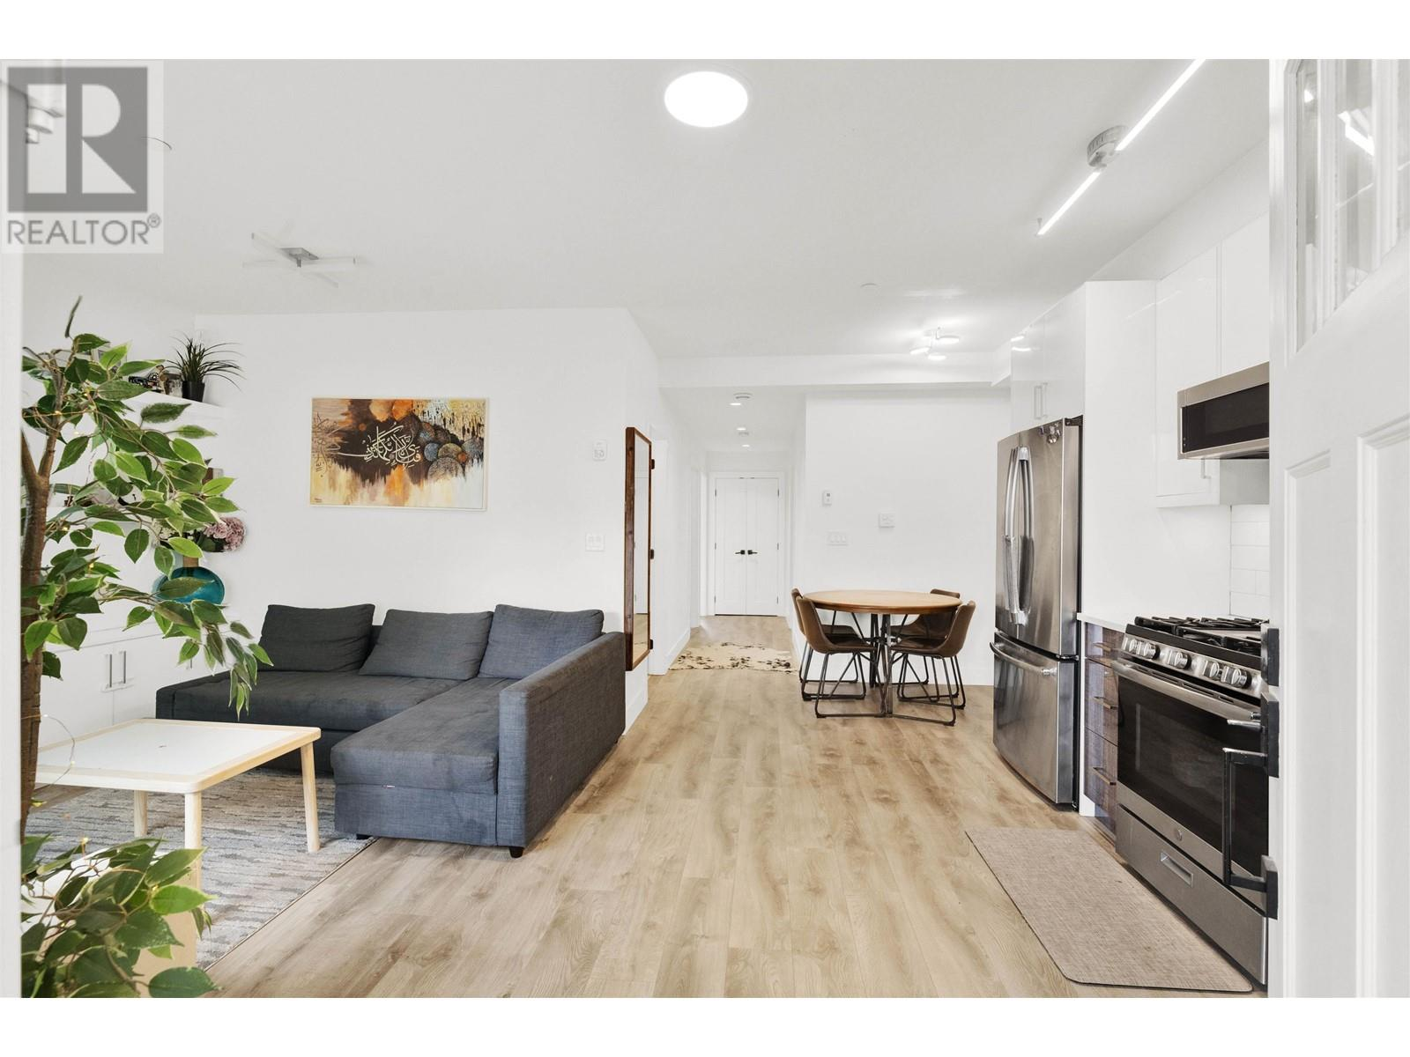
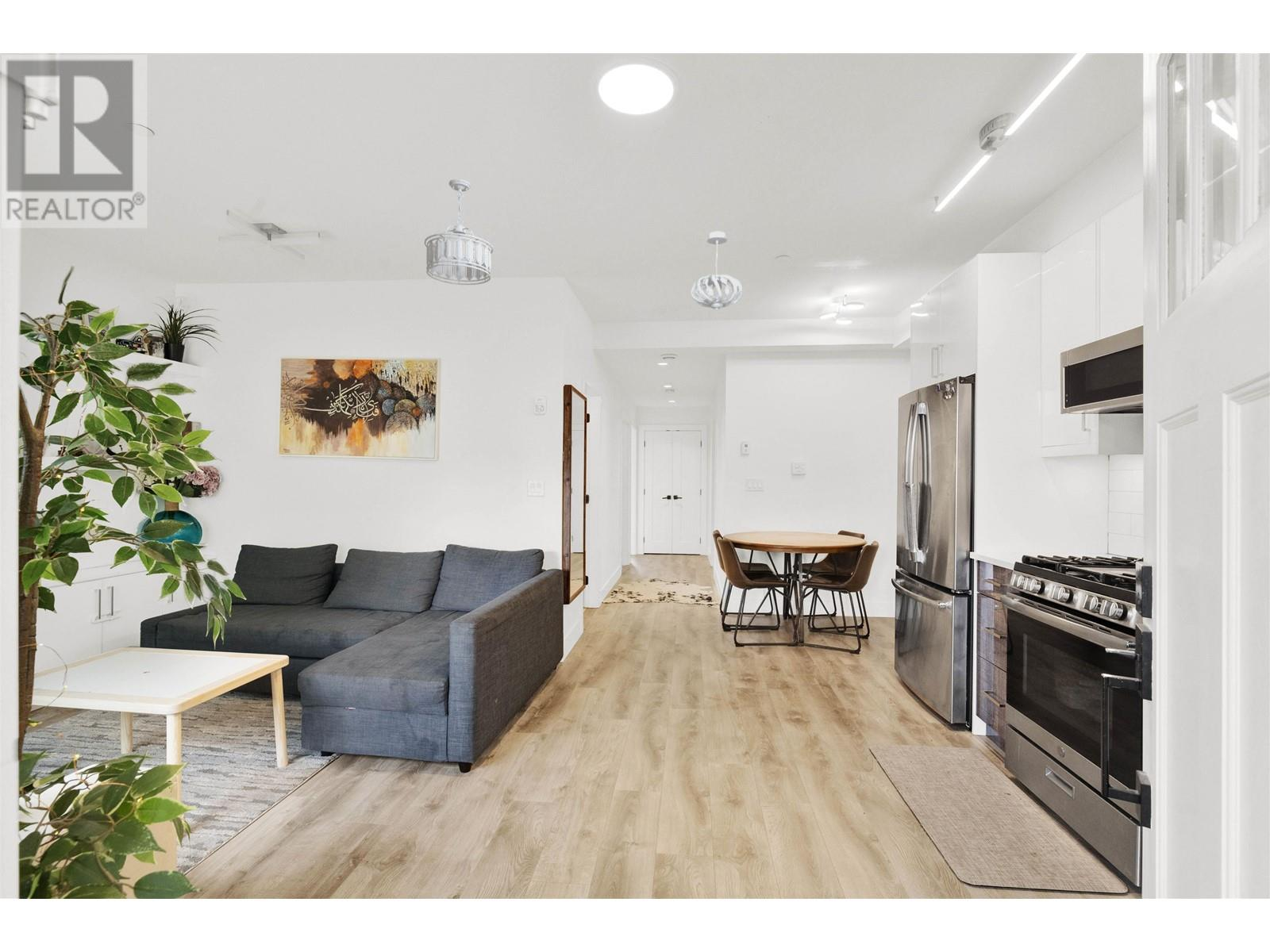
+ ceiling light fixture (459, 229)
+ pendant light (717, 272)
